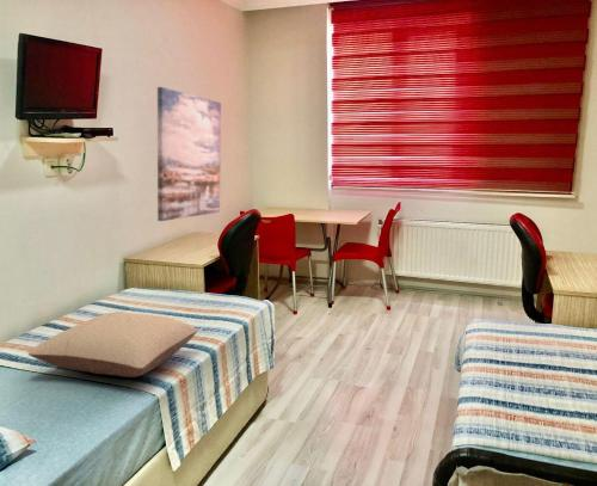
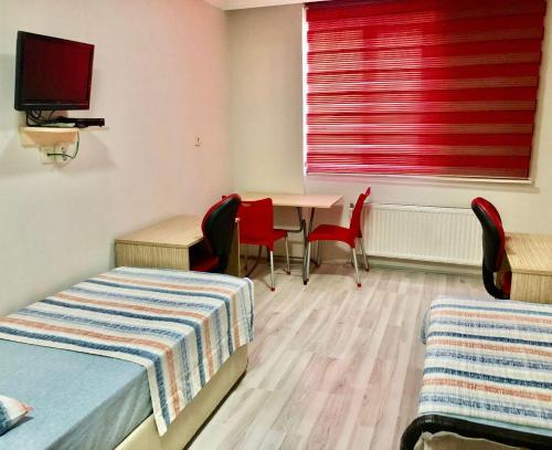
- wall art (191, 156)
- pillow (119, 343)
